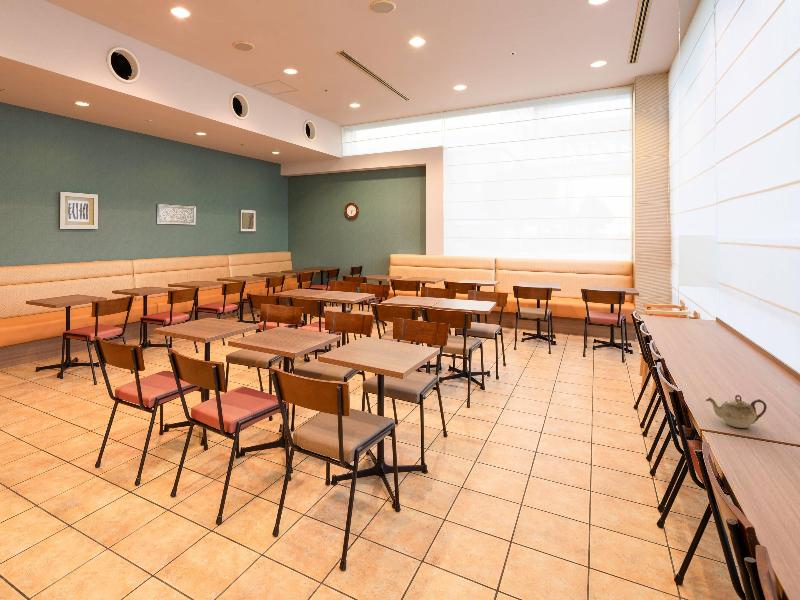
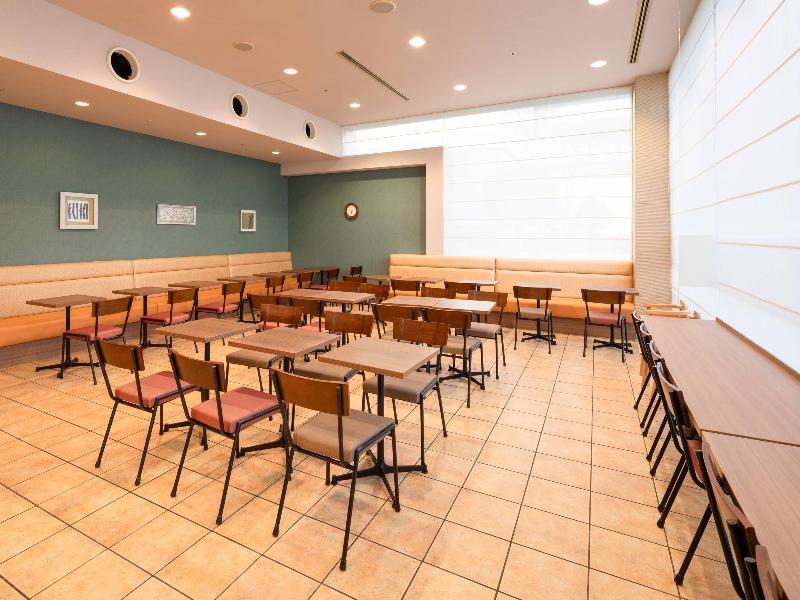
- teapot (735, 409)
